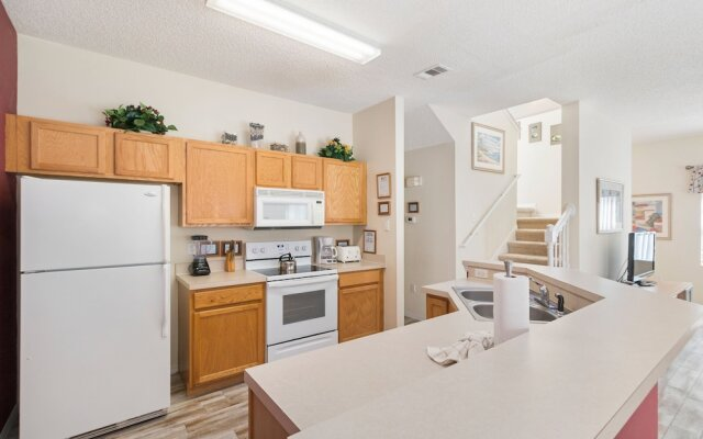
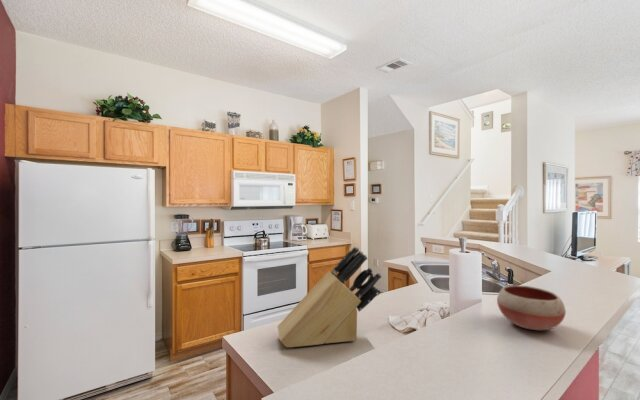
+ knife block (329, 292)
+ bowl (529, 308)
